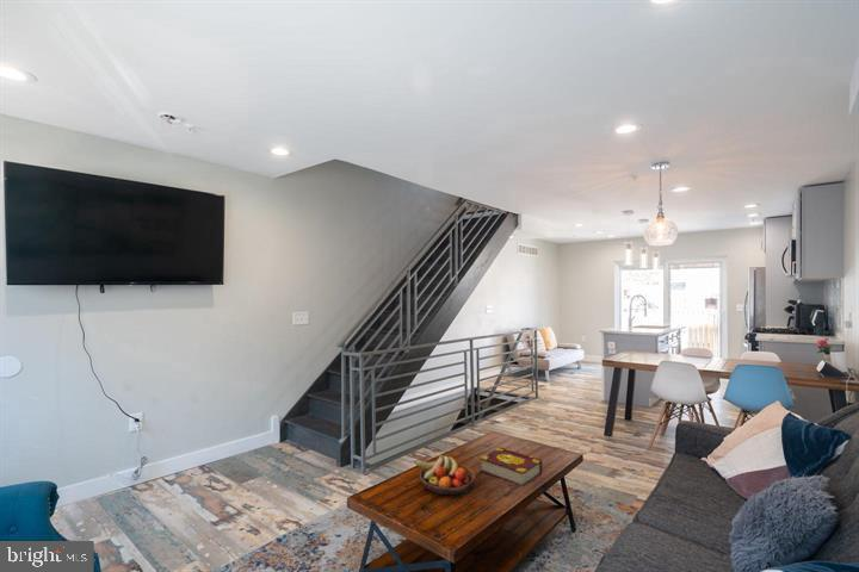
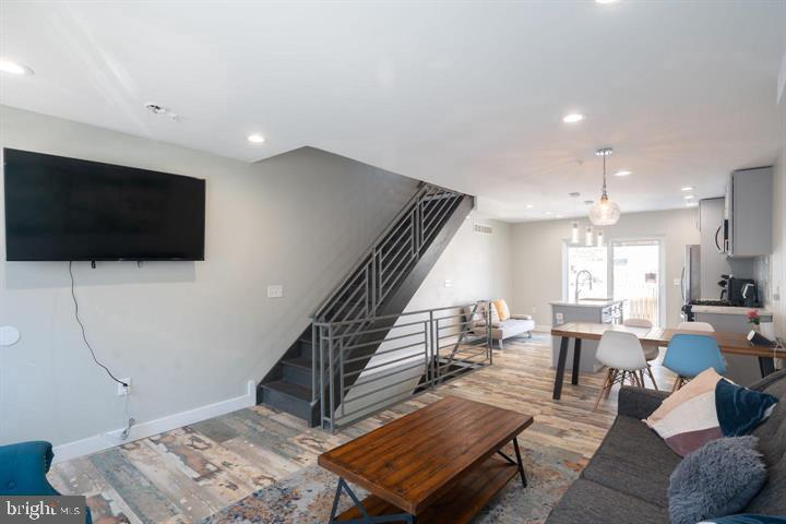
- book (509, 464)
- fruit bowl (446, 472)
